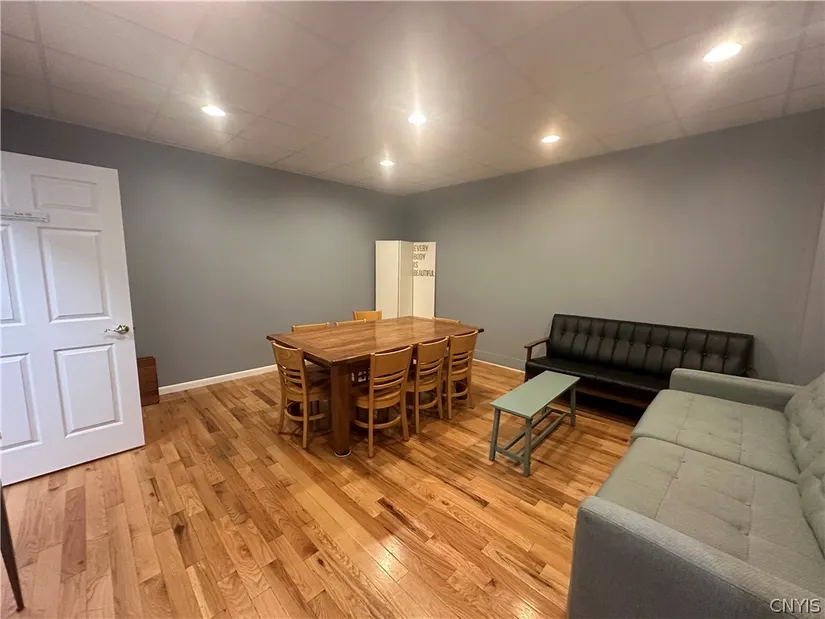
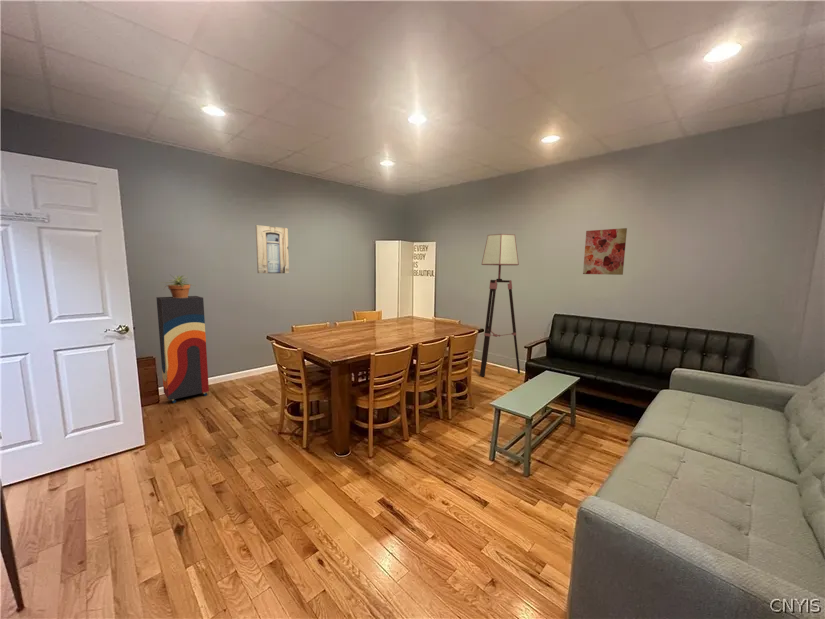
+ floor lamp (493, 304)
+ shelving unit (183, 347)
+ wall art (272, 250)
+ wall art (604, 252)
+ potted plant (179, 285)
